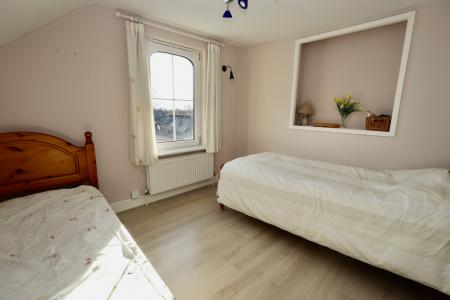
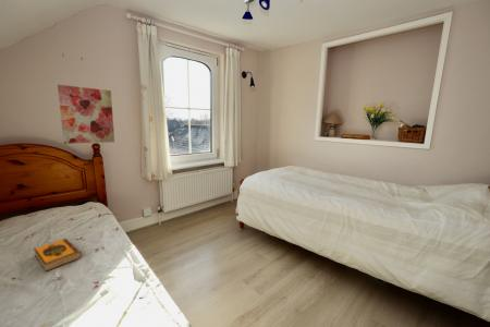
+ wall art (88, 116)
+ hardback book (58, 252)
